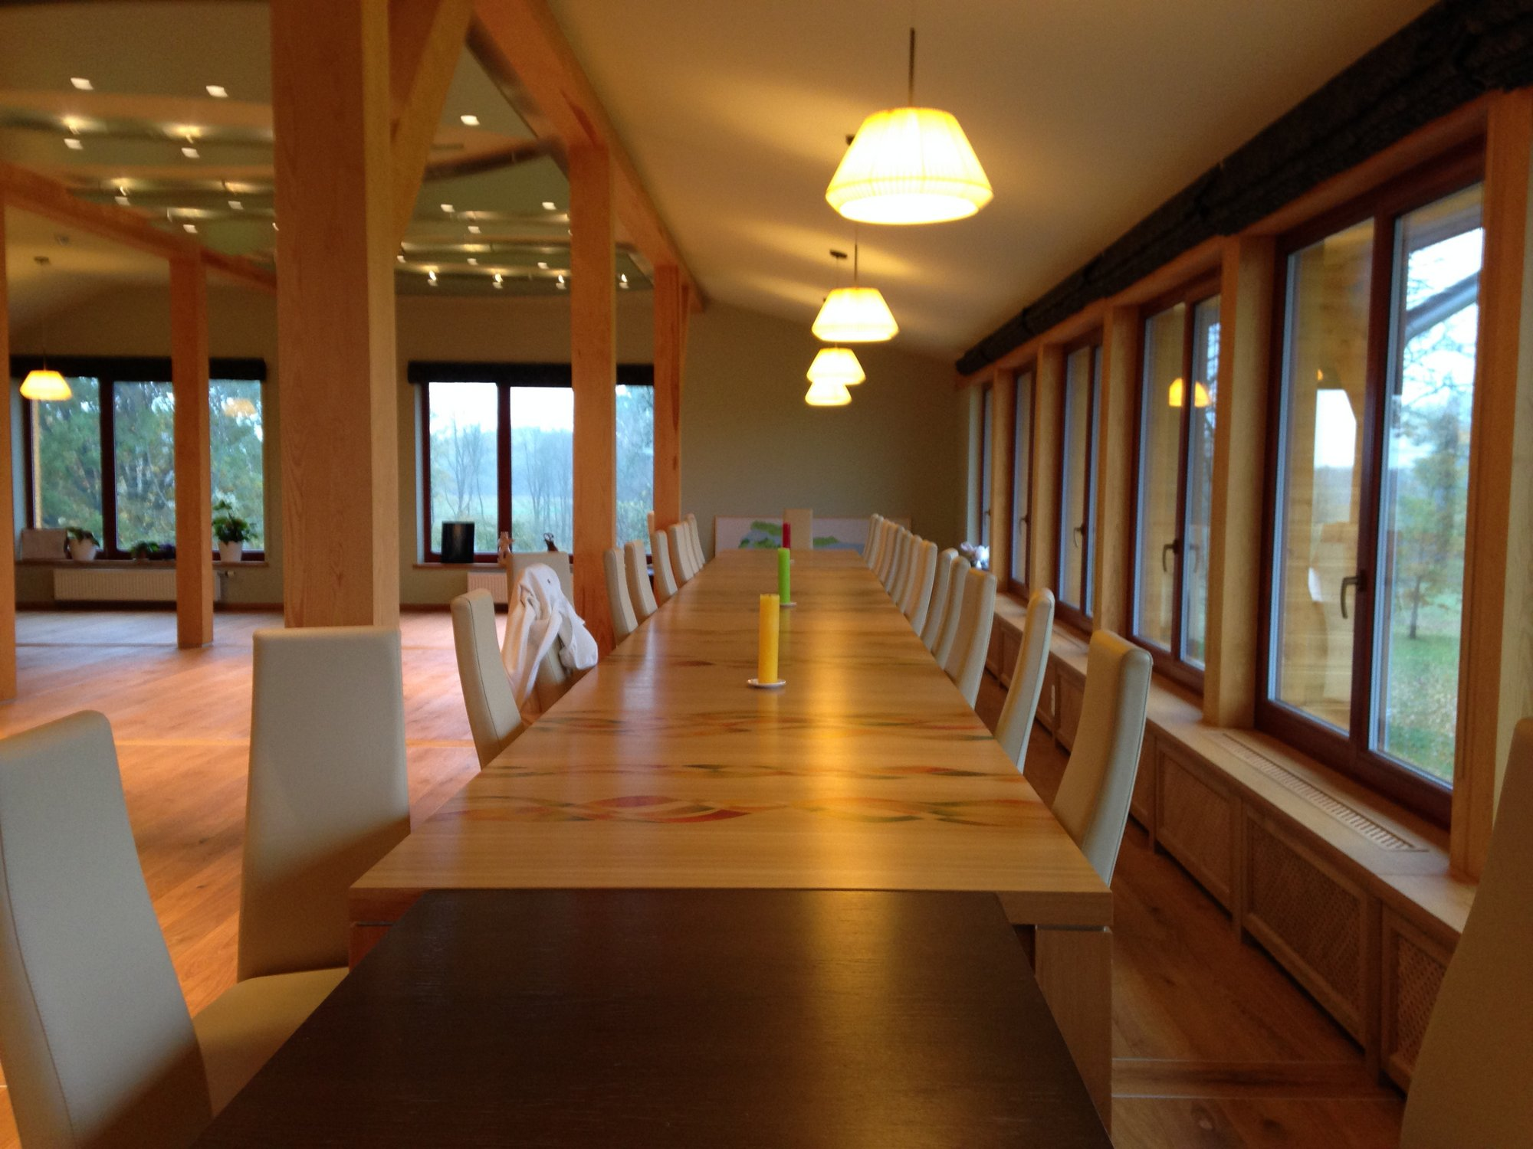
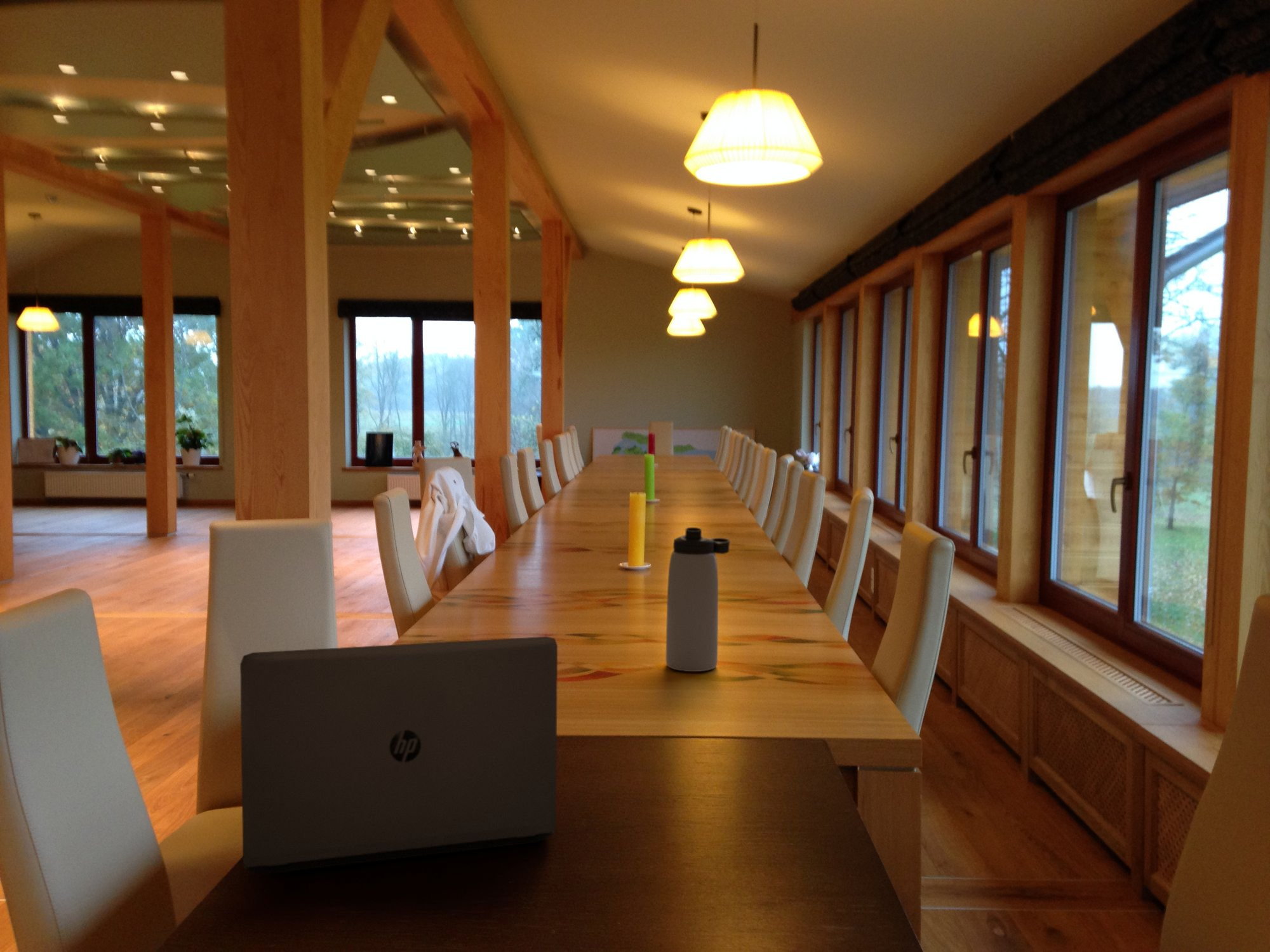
+ laptop (400, 722)
+ thermos bottle (698, 595)
